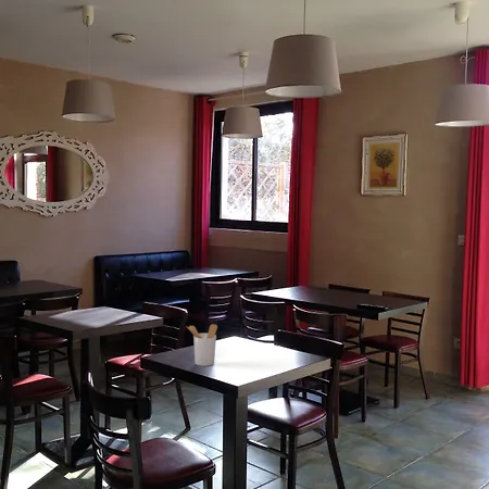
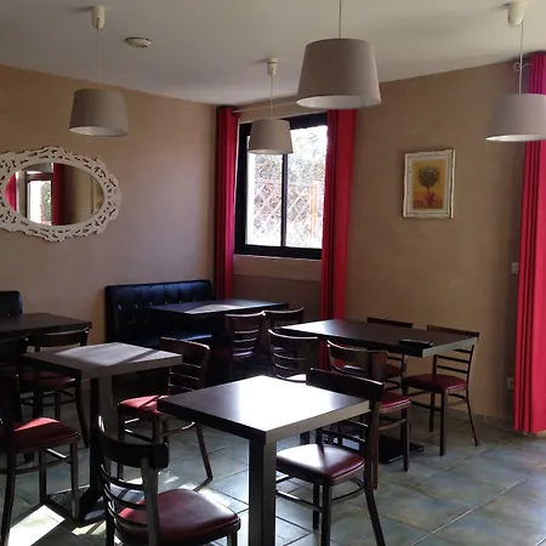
- utensil holder (200, 343)
